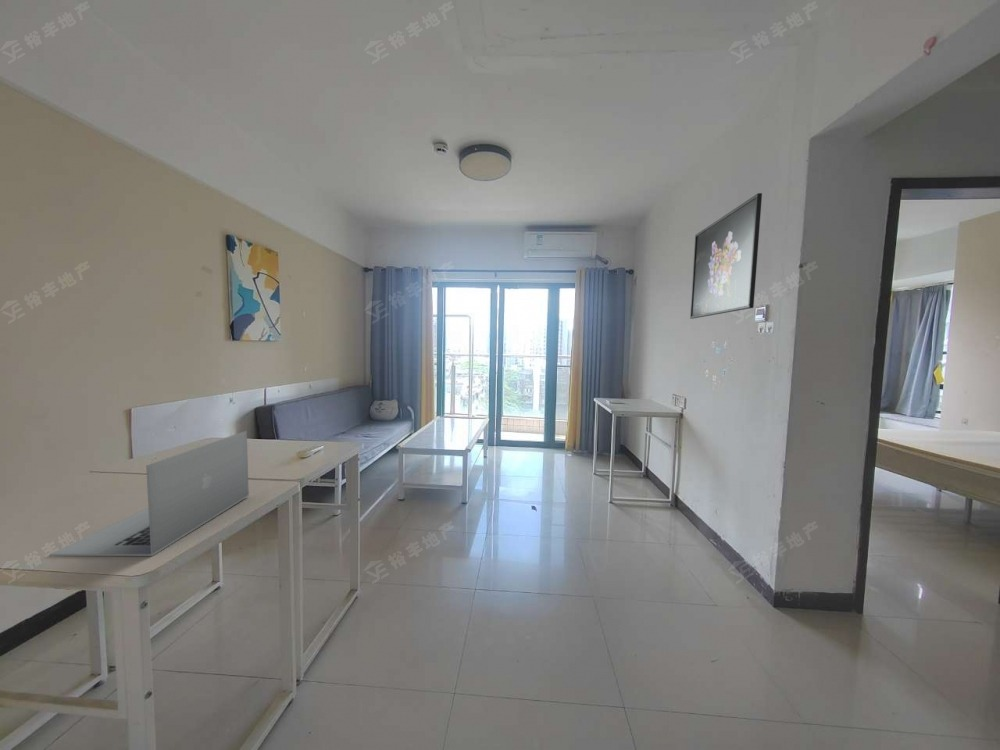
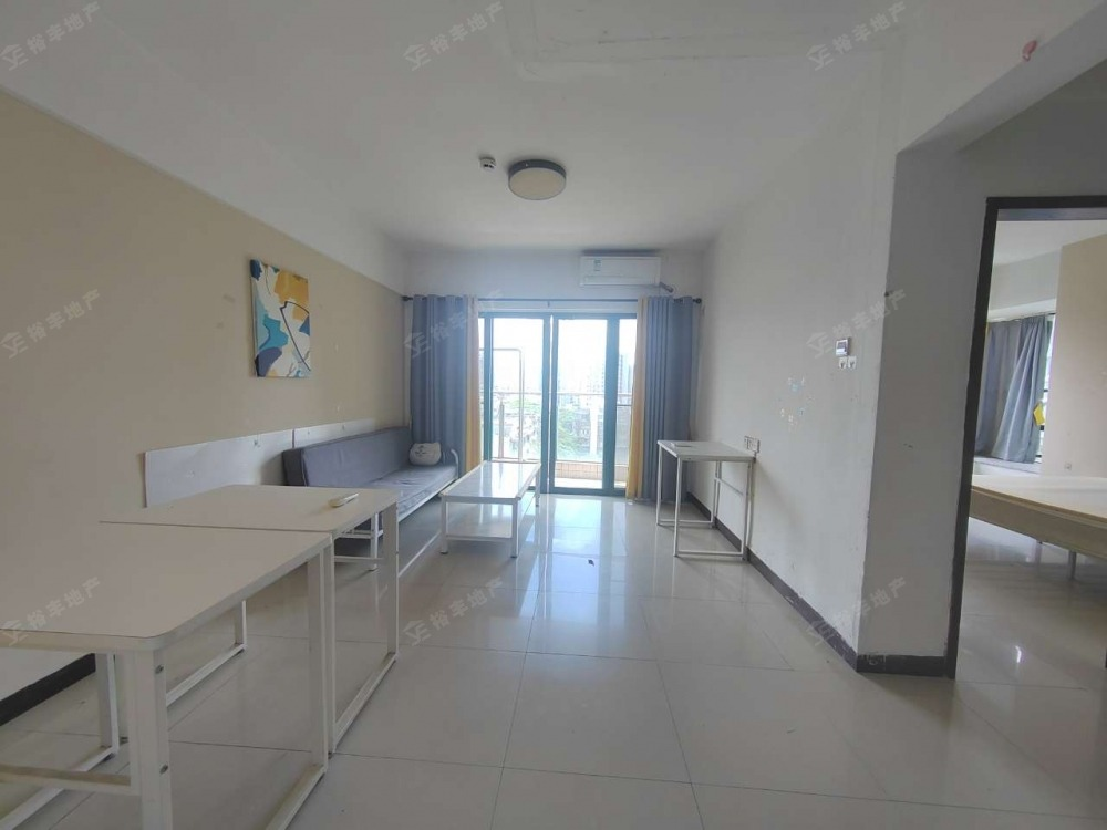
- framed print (720, 266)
- laptop (164, 482)
